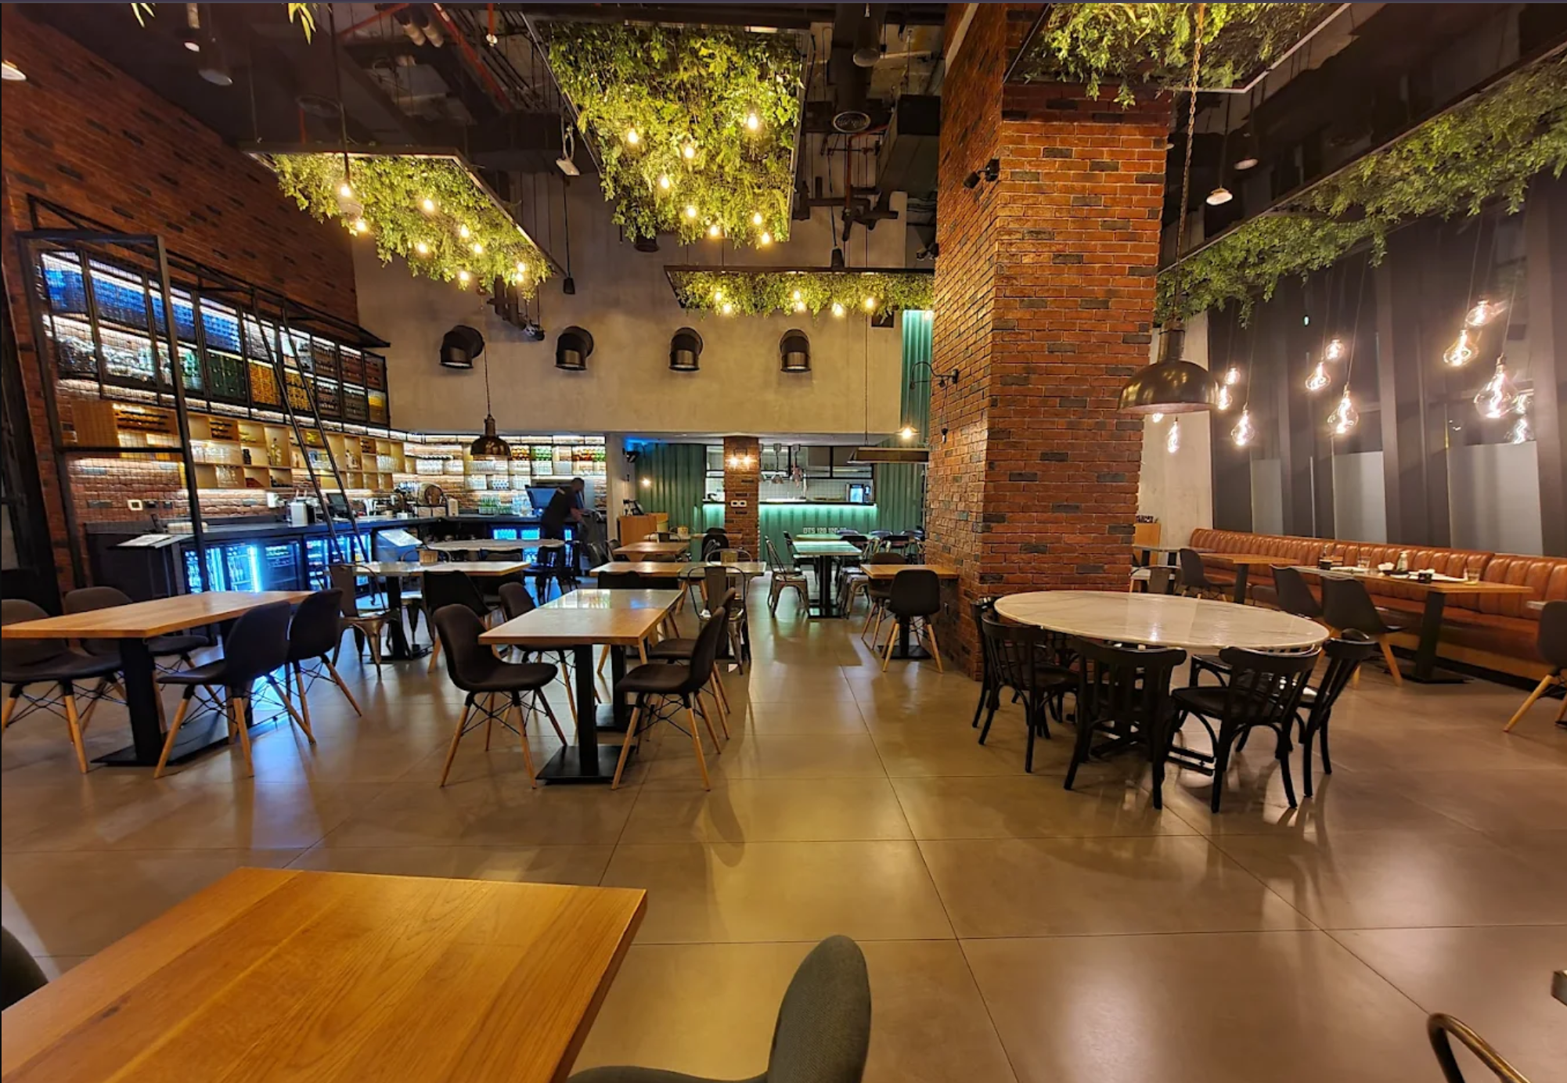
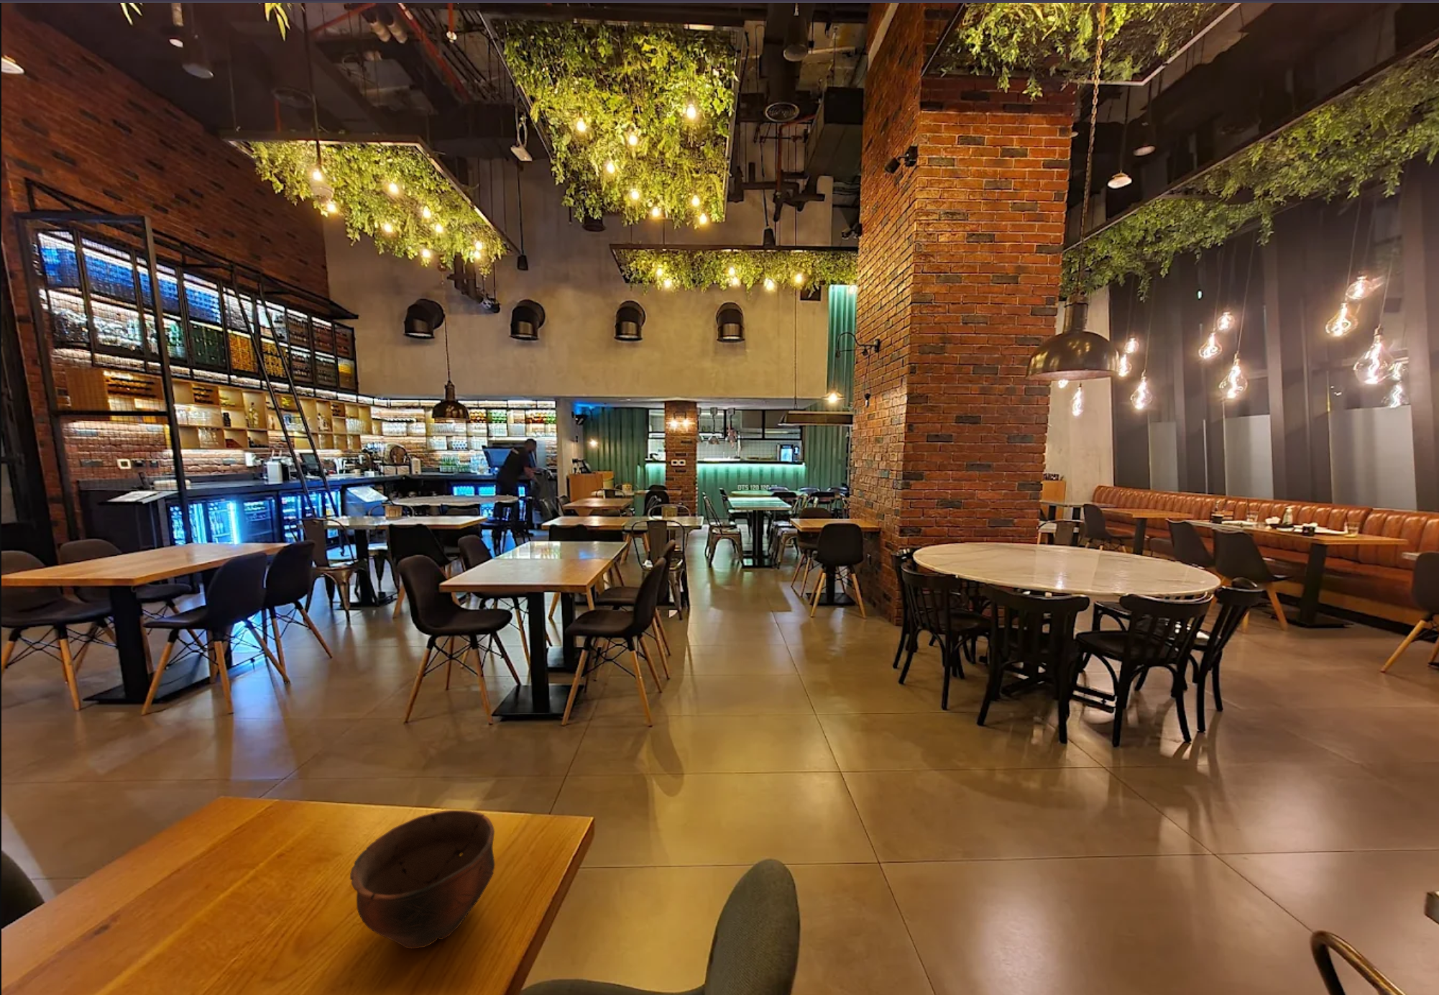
+ bowl (430, 882)
